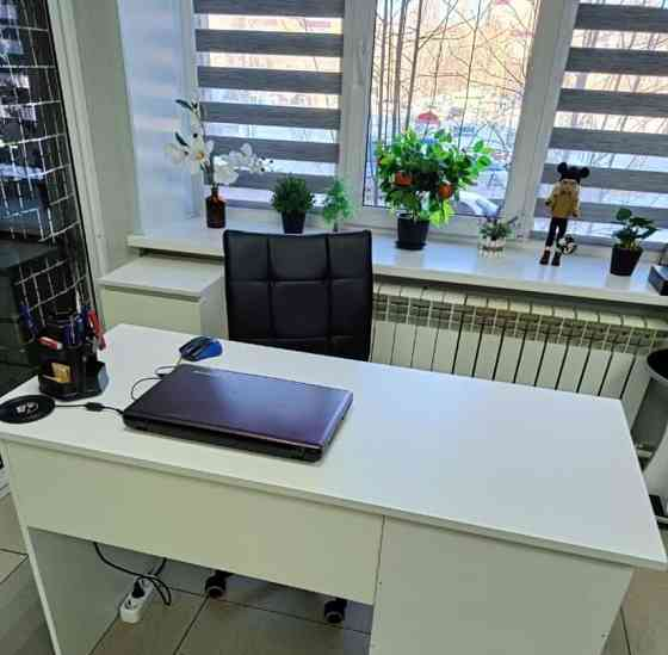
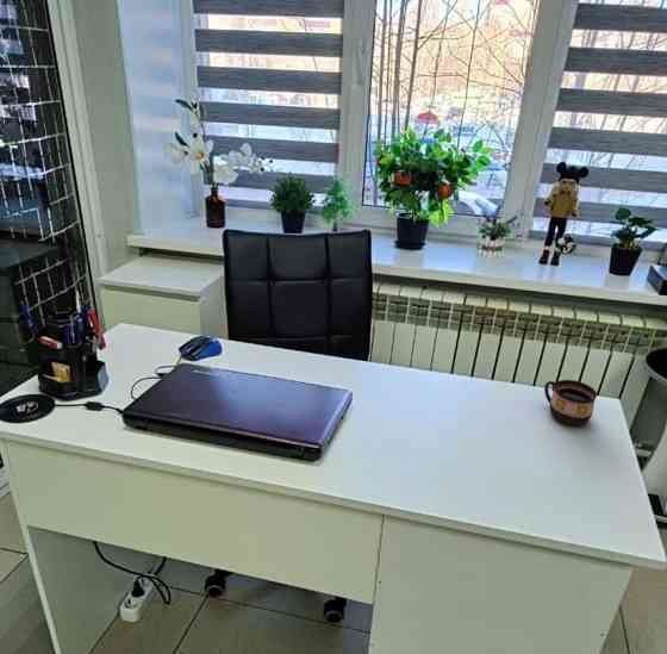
+ cup (571, 401)
